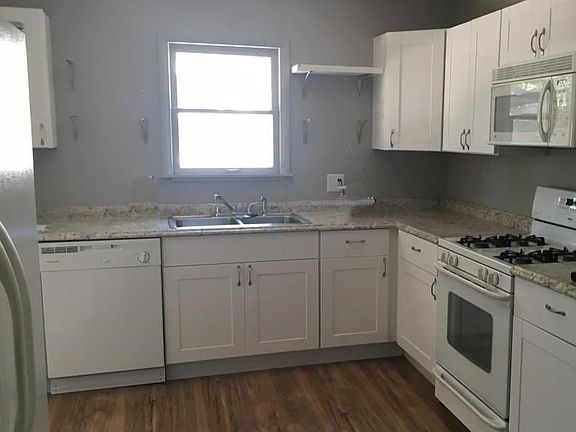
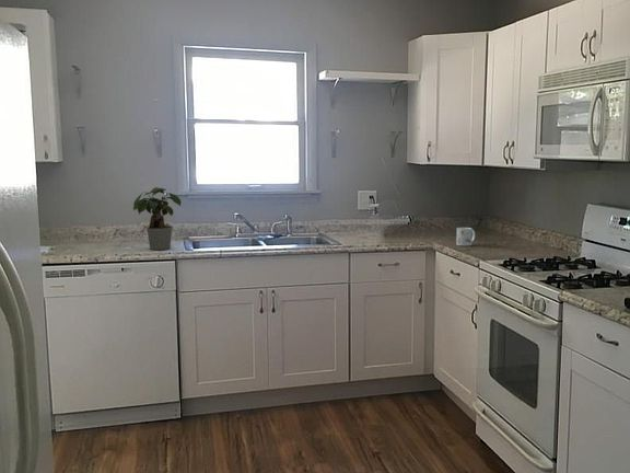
+ mug (466, 235)
+ potted plant (156, 217)
